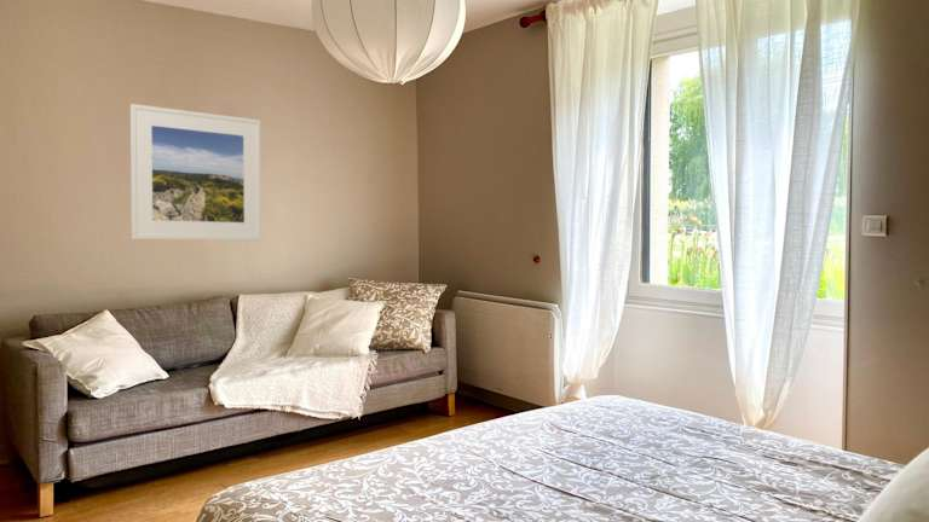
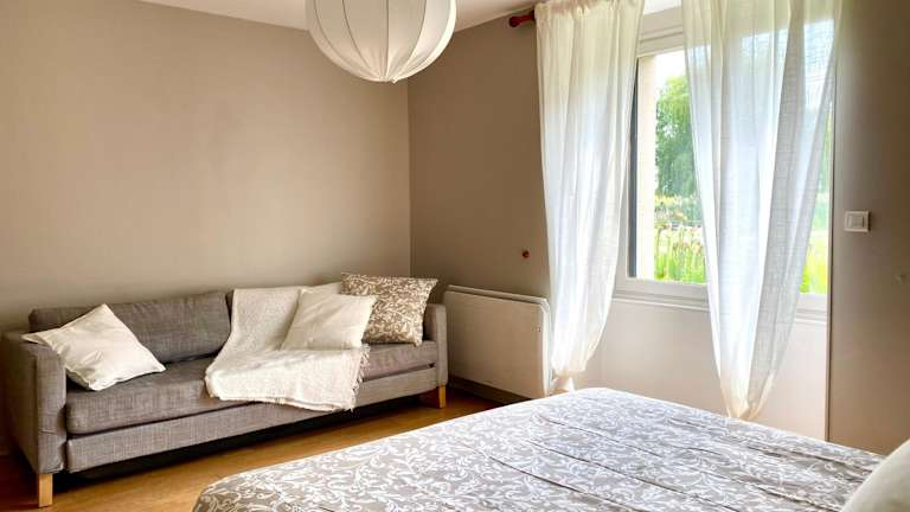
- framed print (198, 175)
